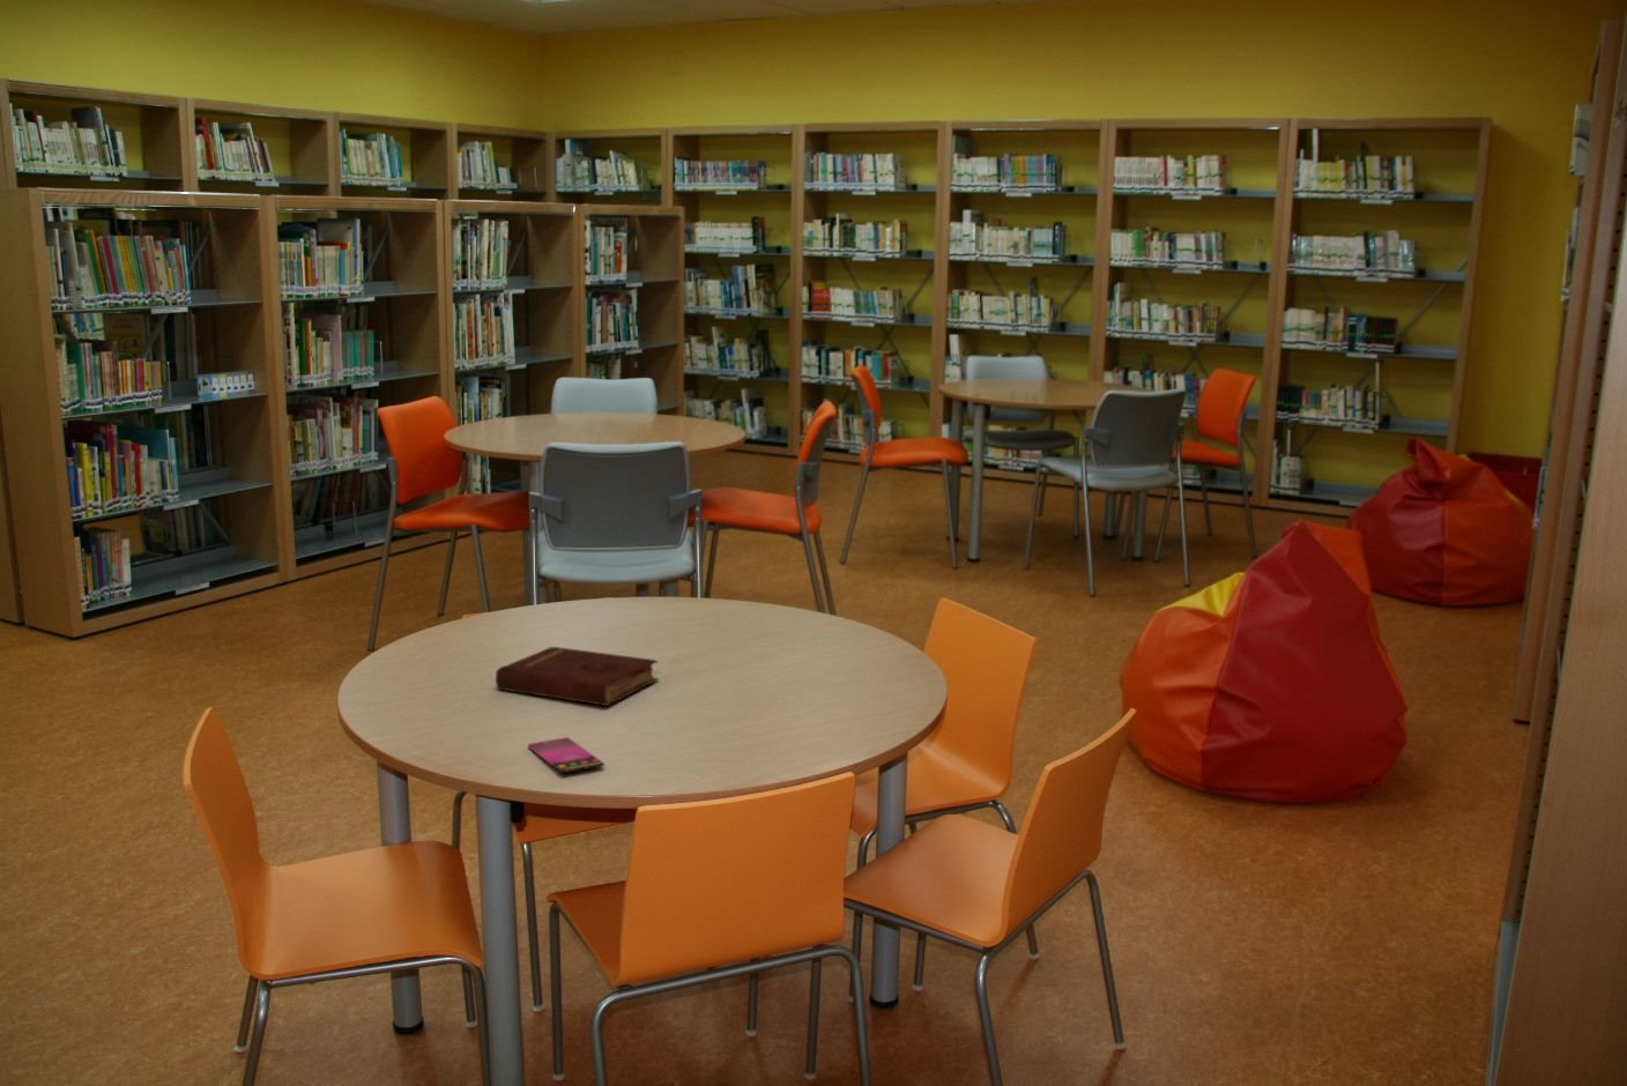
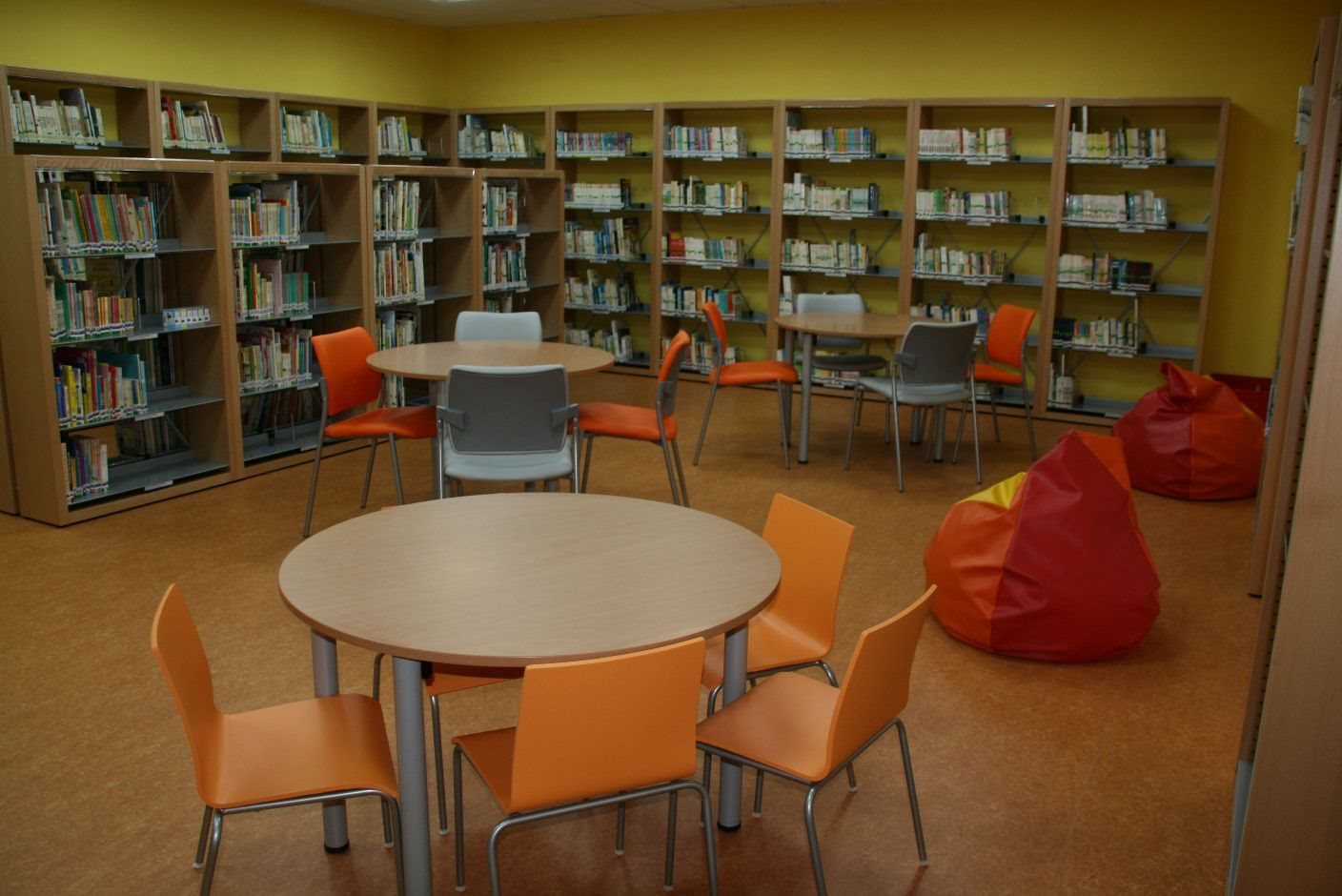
- hardback book (578, 675)
- smartphone (565, 754)
